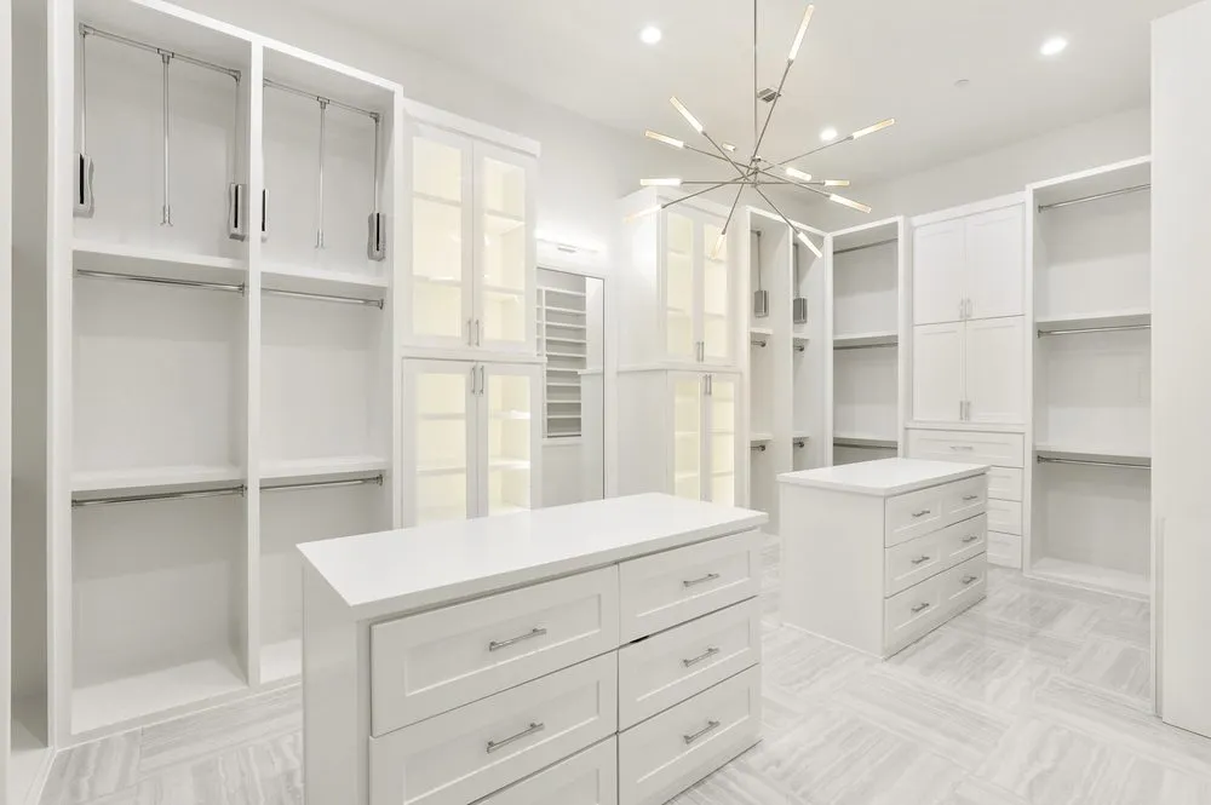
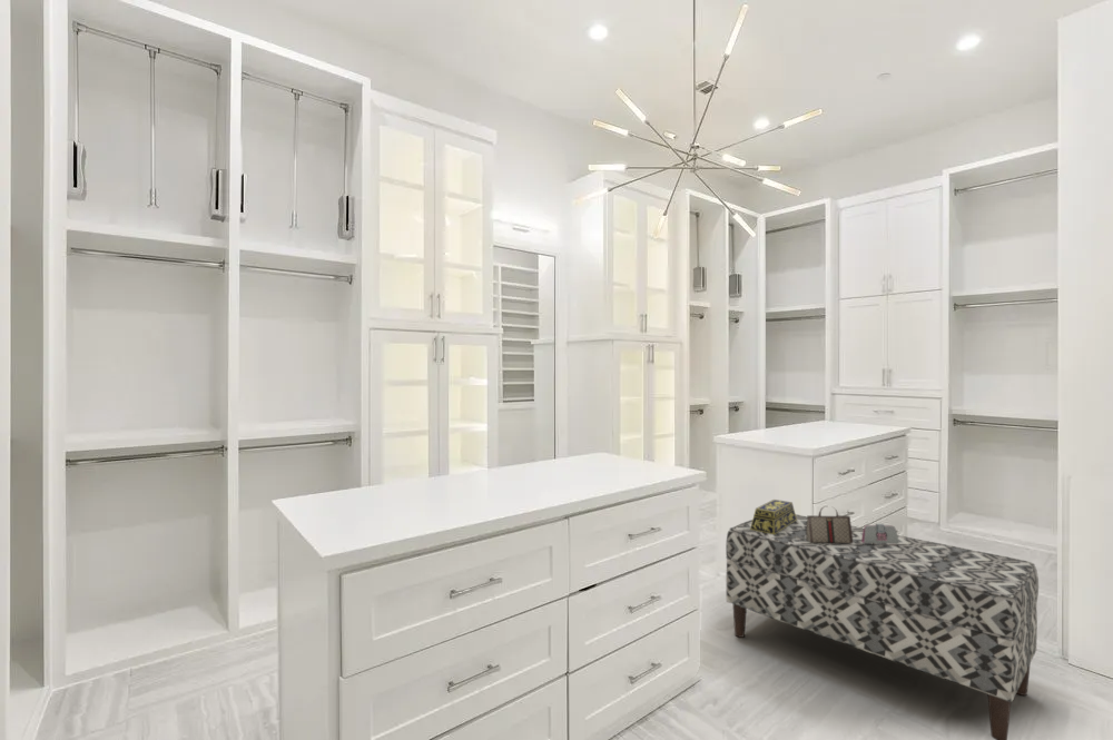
+ bench (866, 602)
+ decorative box (774, 514)
+ handbag (850, 524)
